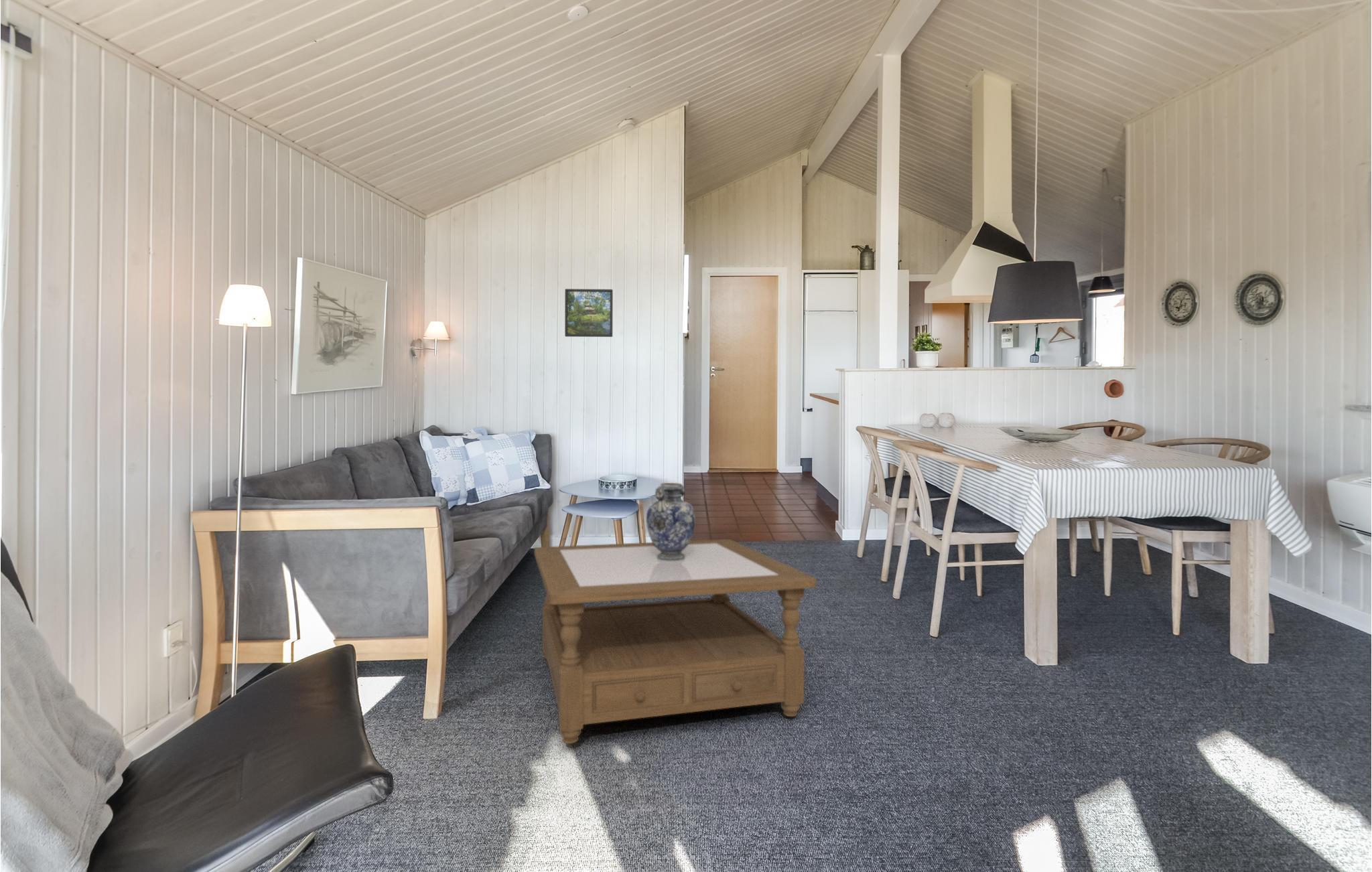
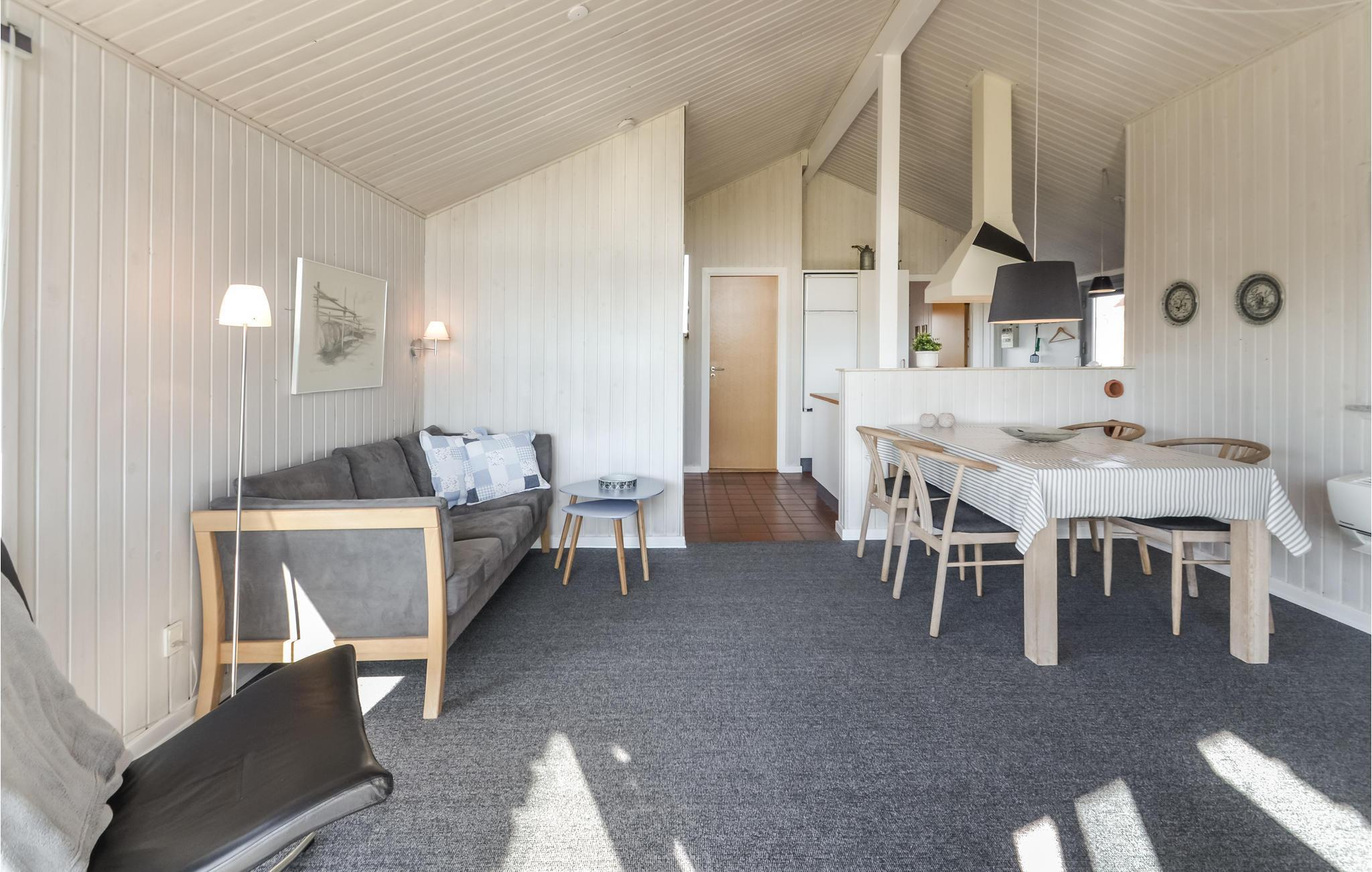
- decorative vase (671, 520)
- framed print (589, 313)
- coffee table (659, 624)
